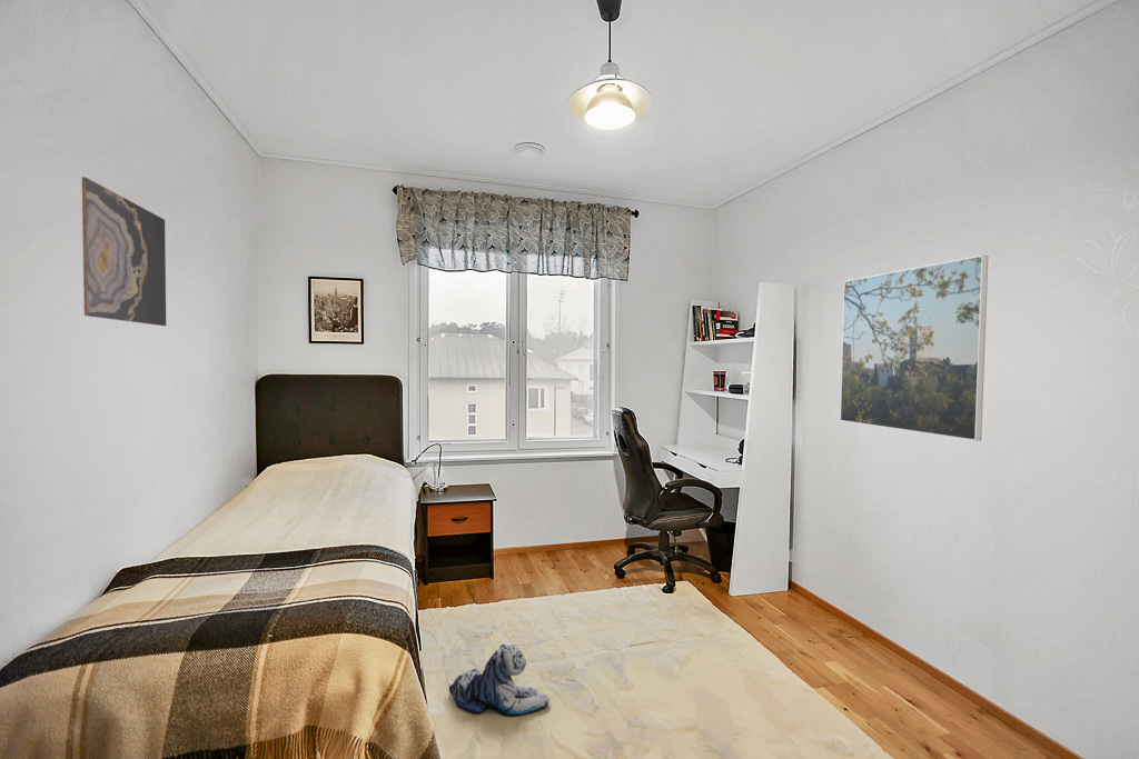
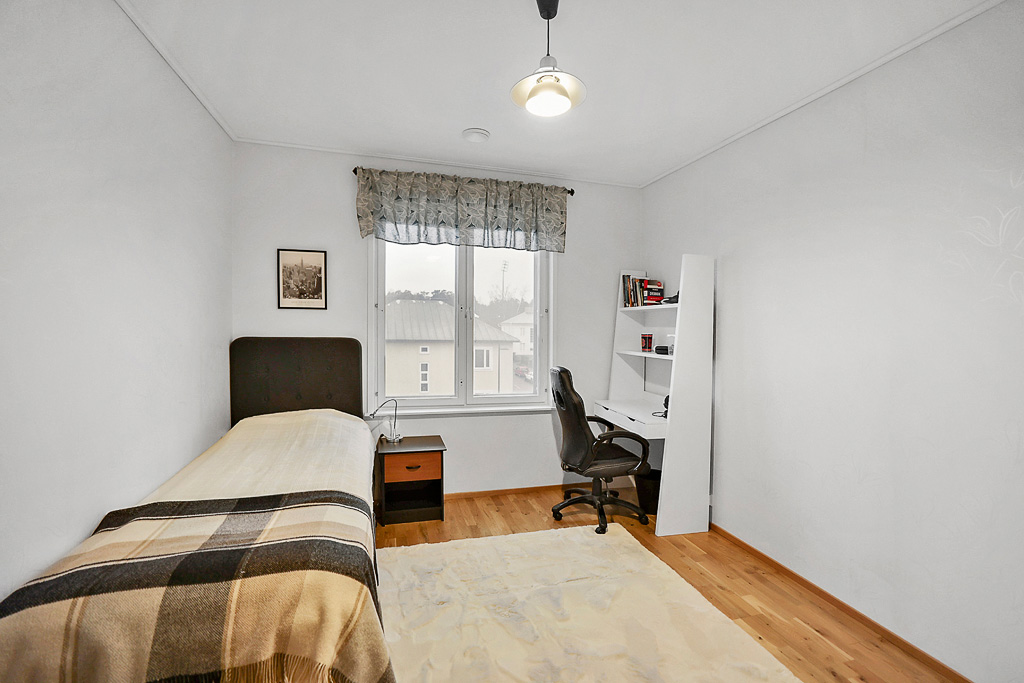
- plush toy (498, 671)
- wall art (129, 261)
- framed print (903, 350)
